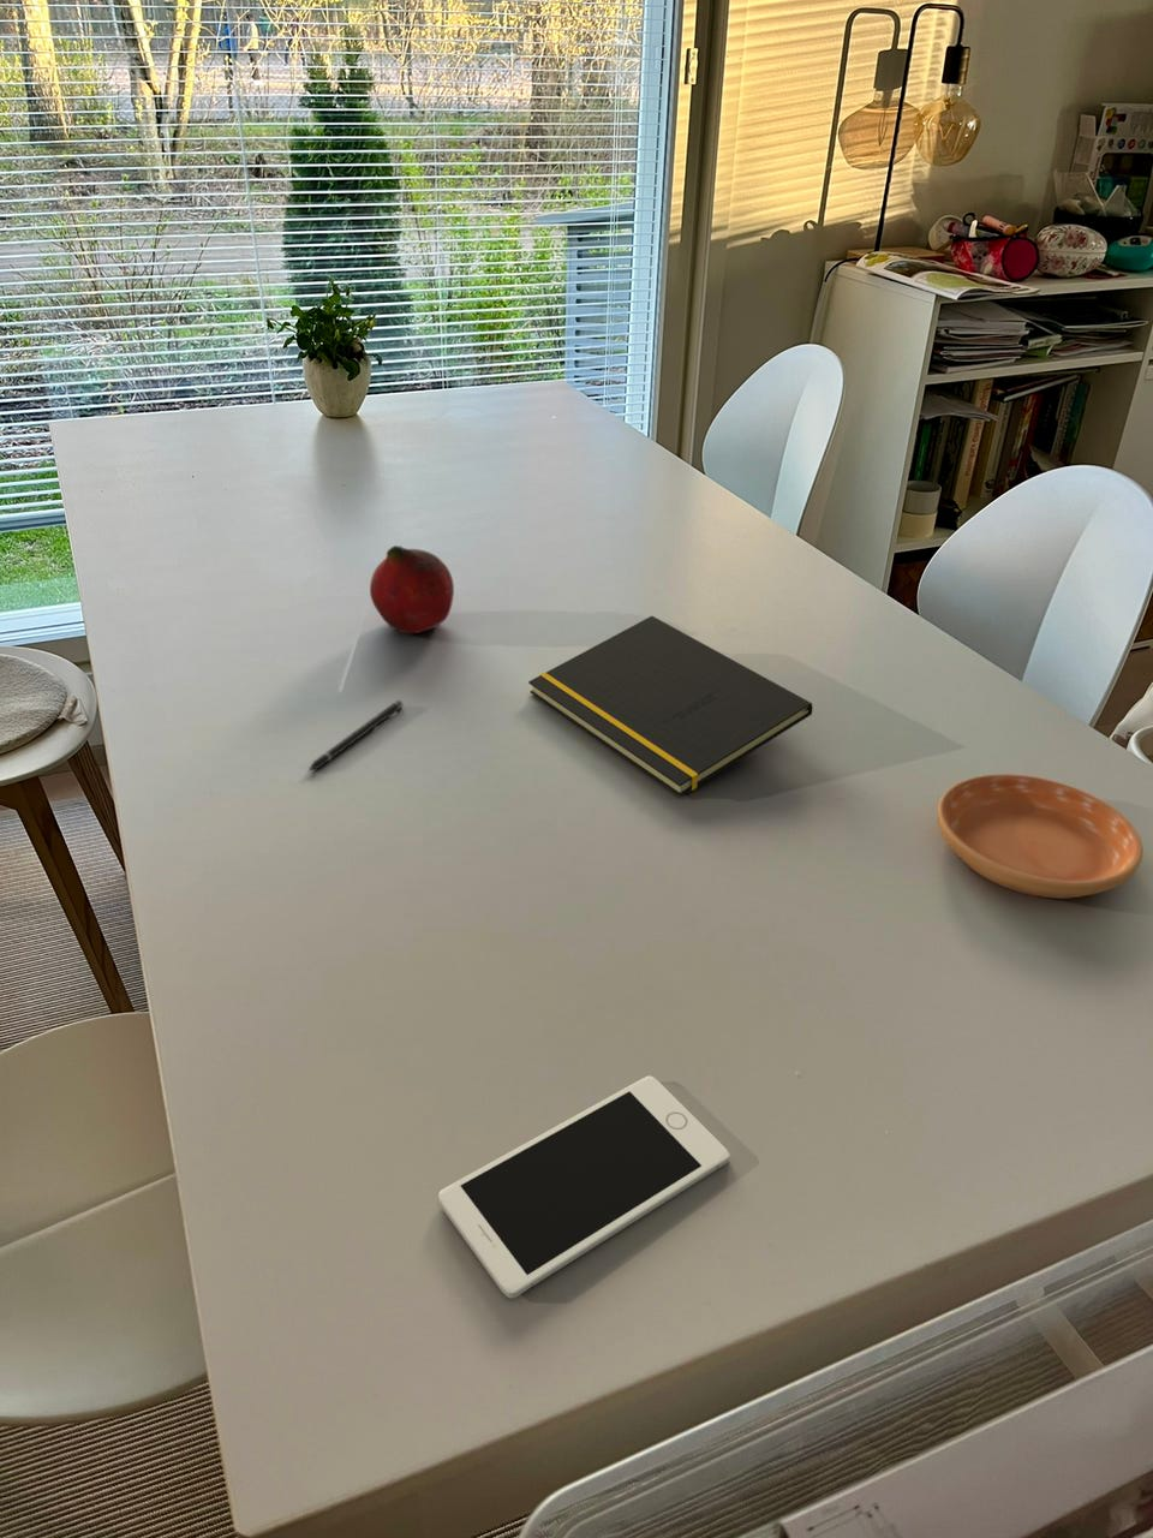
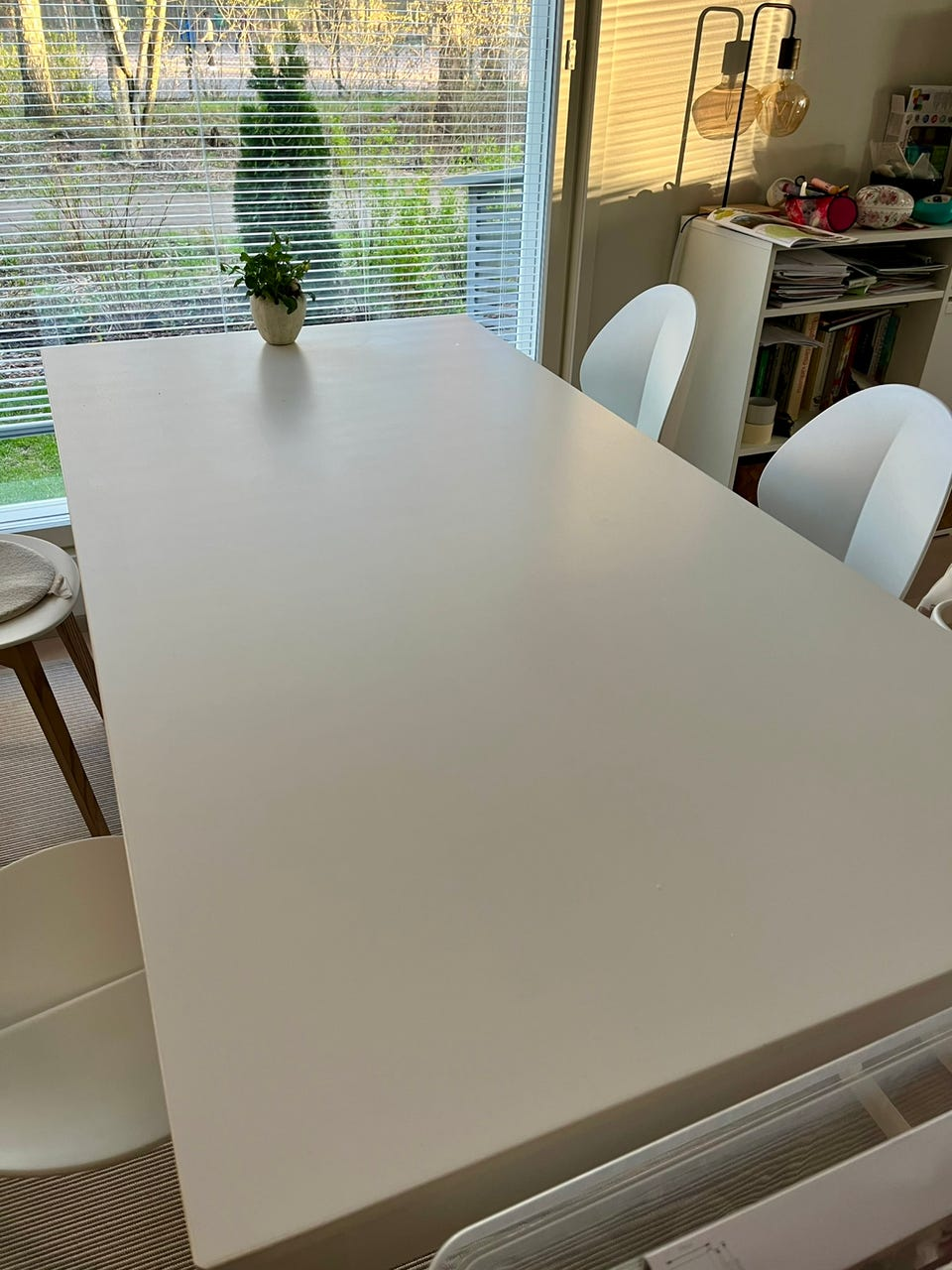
- pen (356, 735)
- cell phone (586, 1176)
- saucer (1034, 838)
- fruit (412, 586)
- notepad (664, 696)
